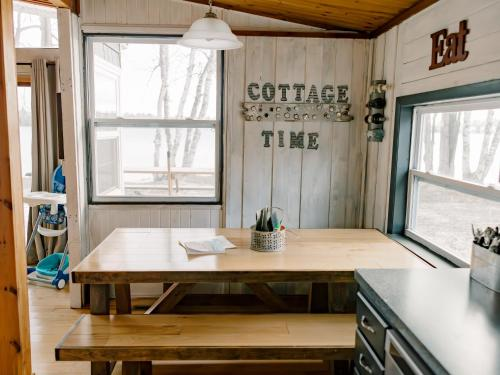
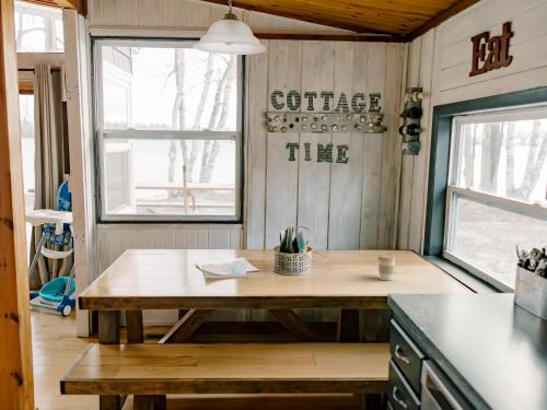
+ coffee cup (386, 266)
